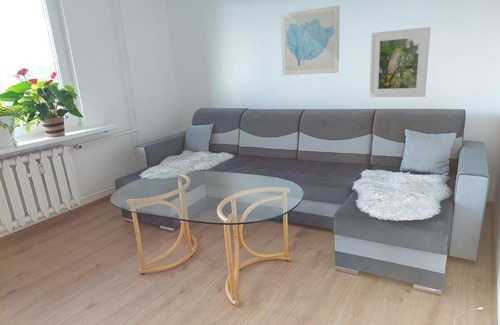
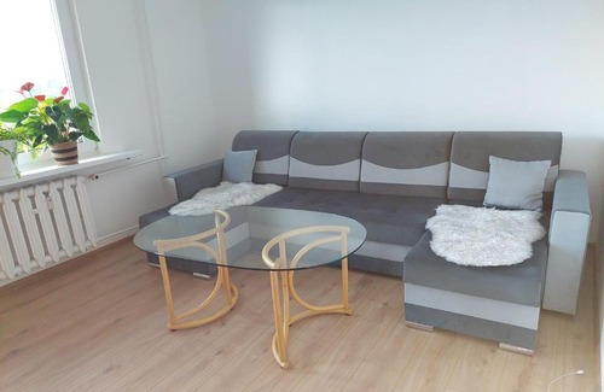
- wall art (309, 42)
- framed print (398, 64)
